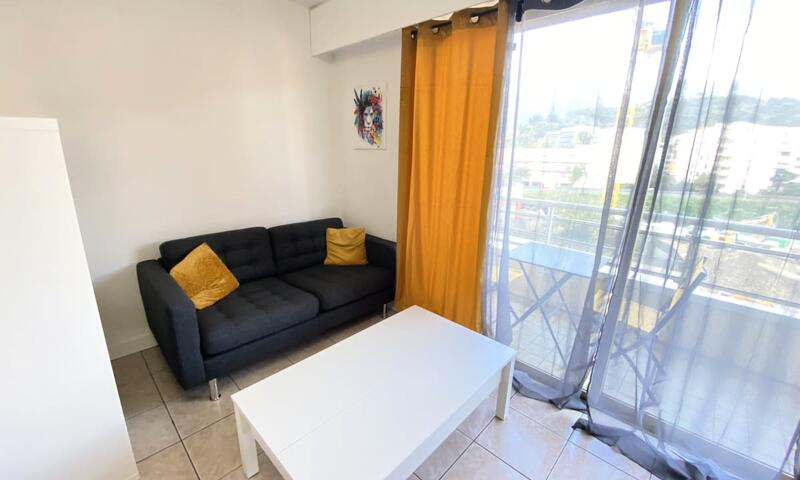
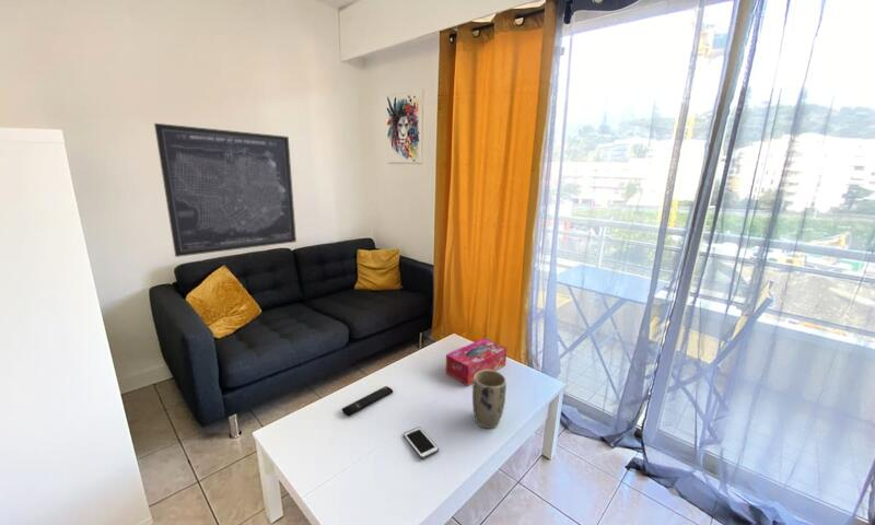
+ plant pot (488, 399)
+ cell phone (420, 442)
+ wall art (235, 191)
+ tissue box (476, 360)
+ remote control (369, 400)
